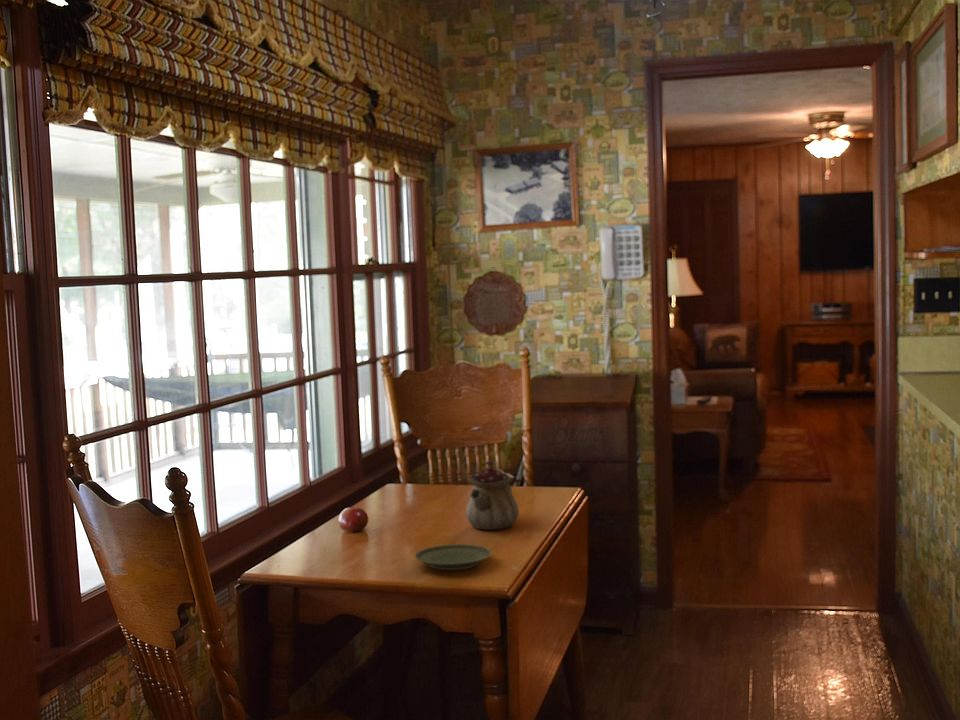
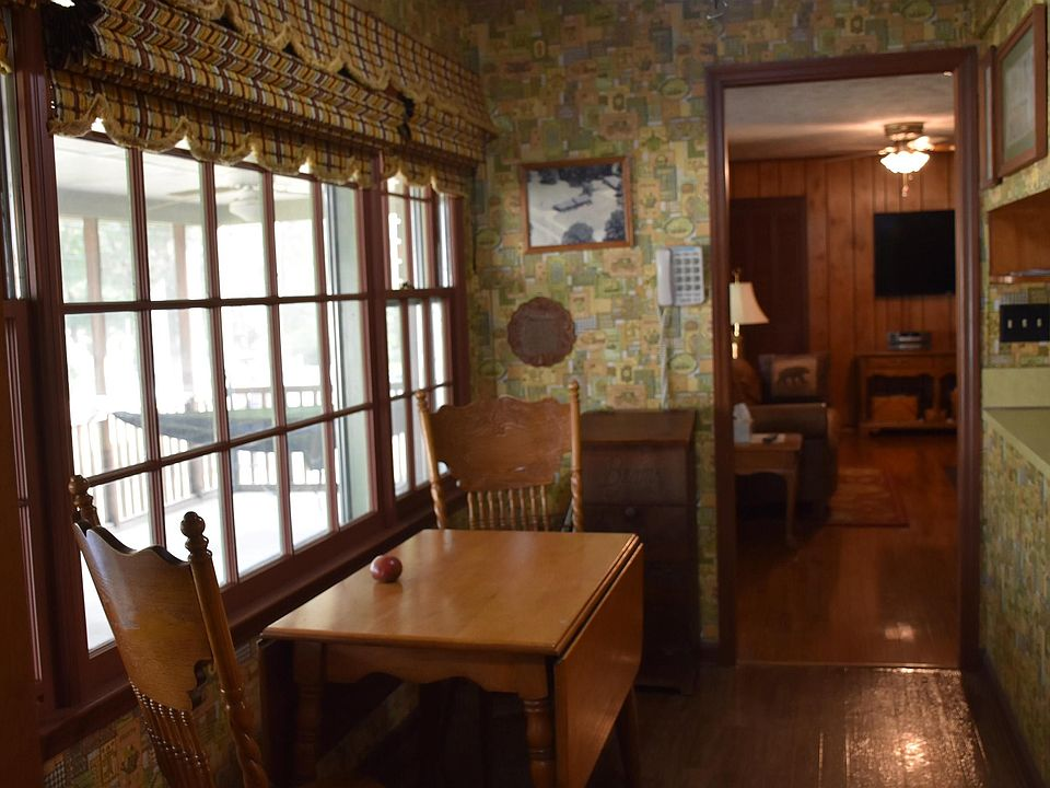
- plate (453, 558)
- teapot (493, 491)
